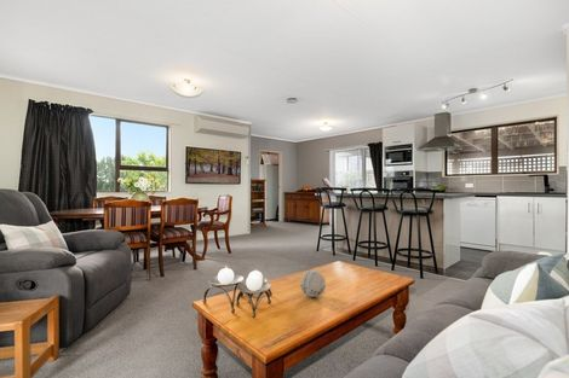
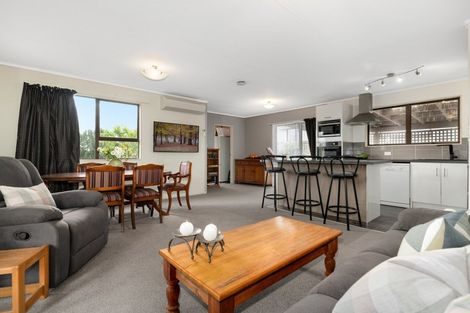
- decorative ball (312, 283)
